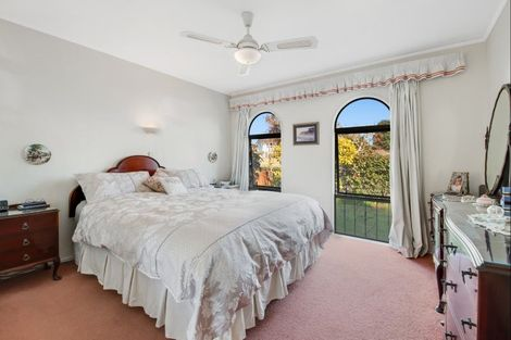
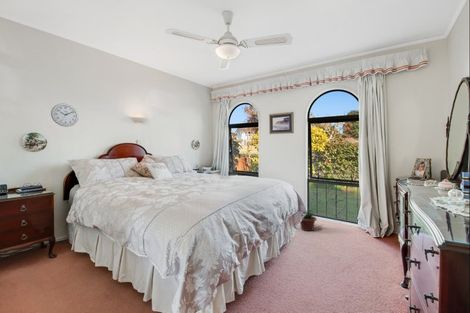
+ potted plant (307, 218)
+ wall clock (65, 115)
